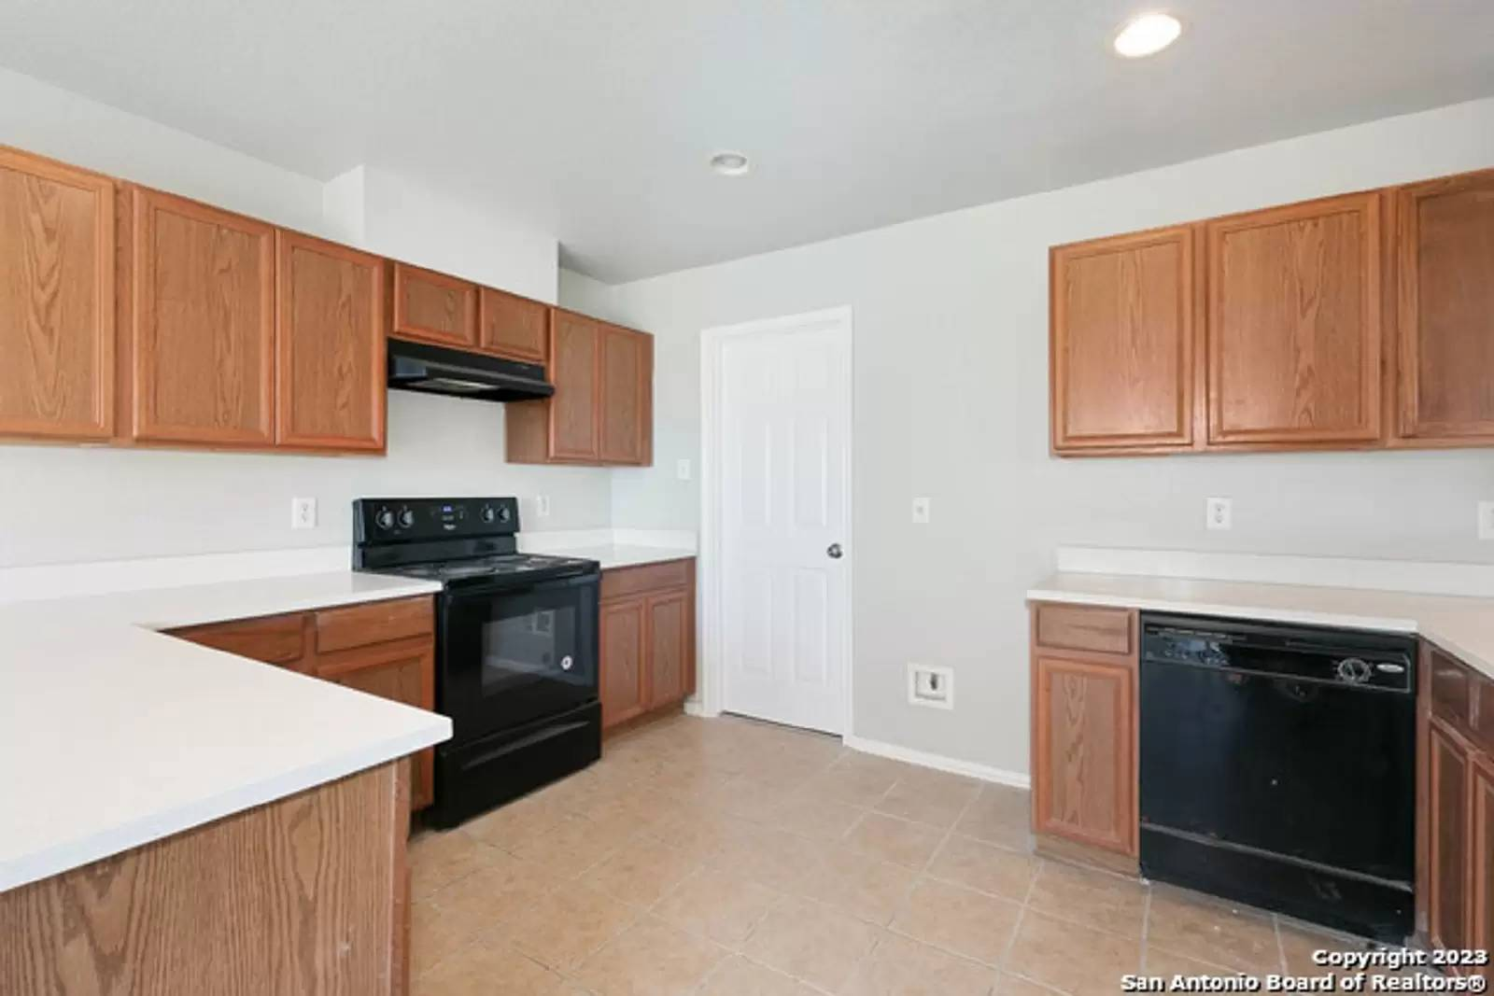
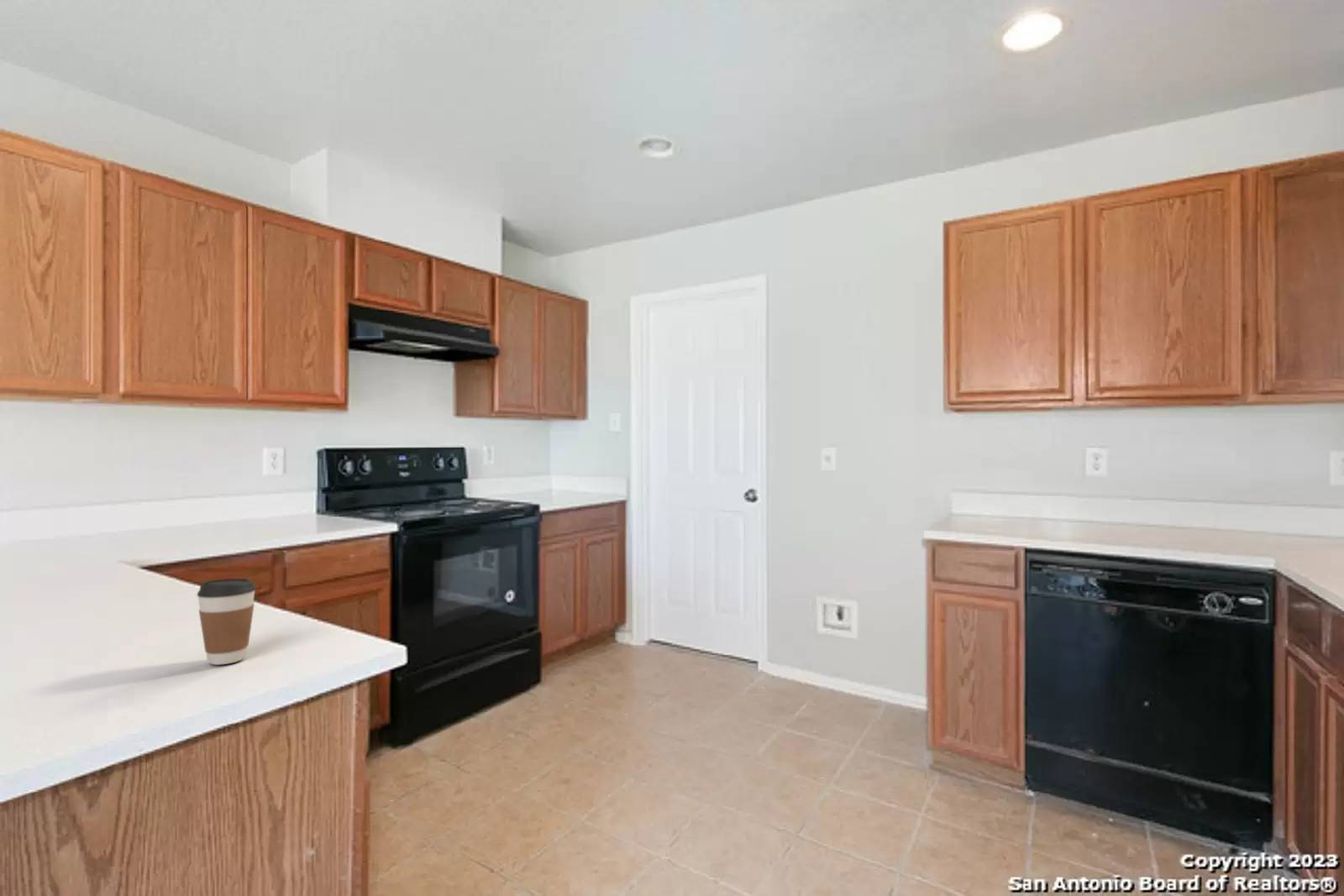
+ coffee cup (227, 620)
